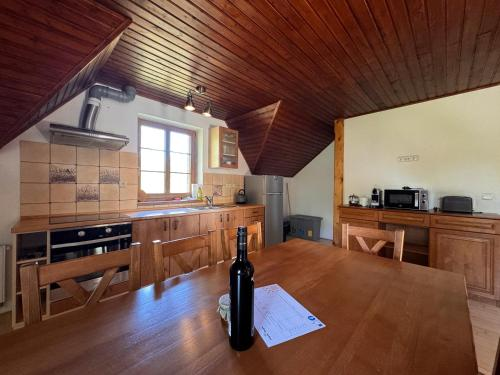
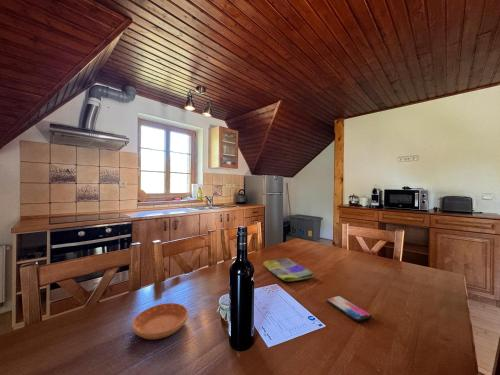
+ smartphone (347, 307)
+ saucer (161, 321)
+ dish towel (286, 268)
